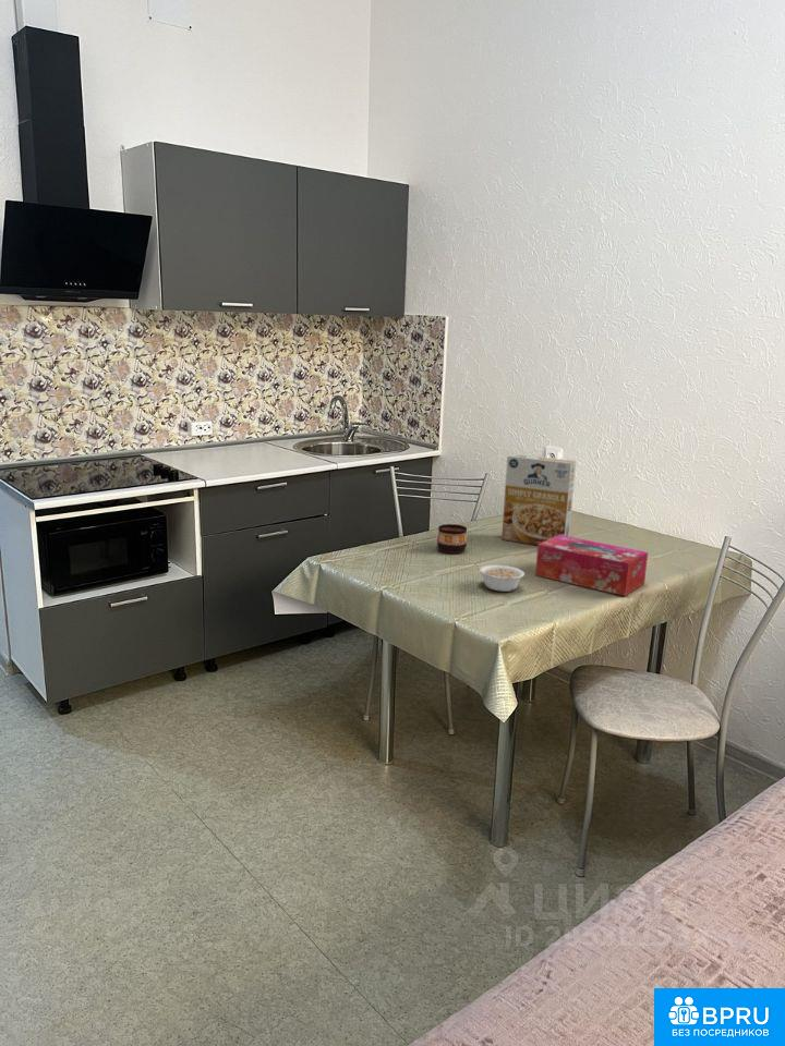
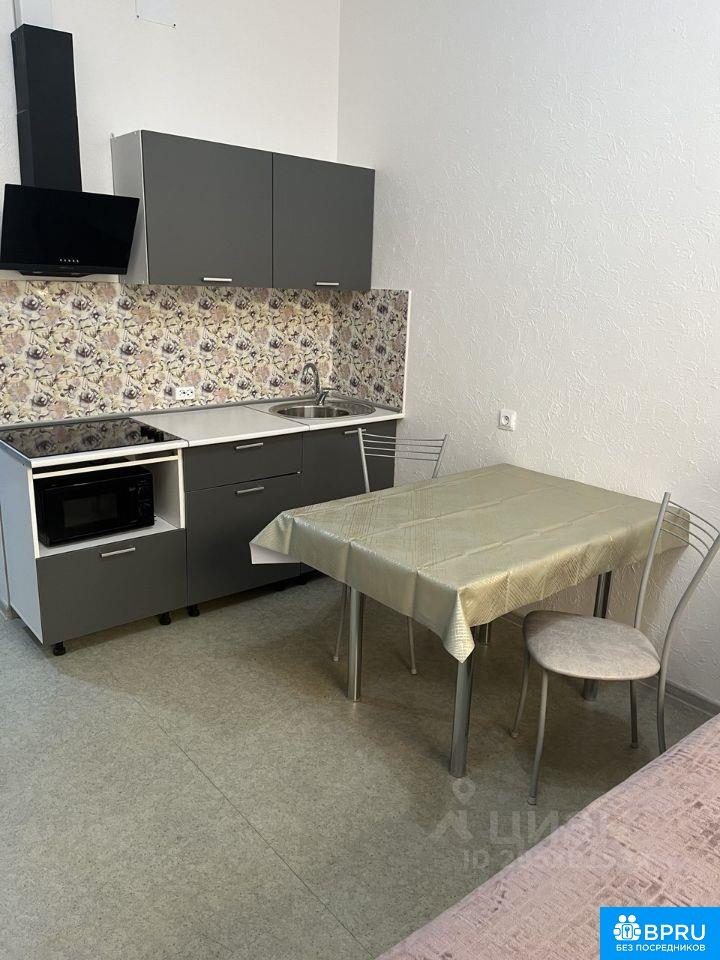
- cereal box (538, 500)
- tissue box (590, 563)
- cup (452, 538)
- legume (503, 577)
